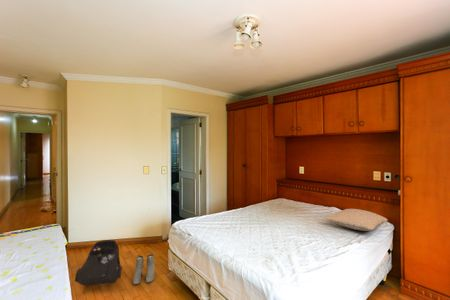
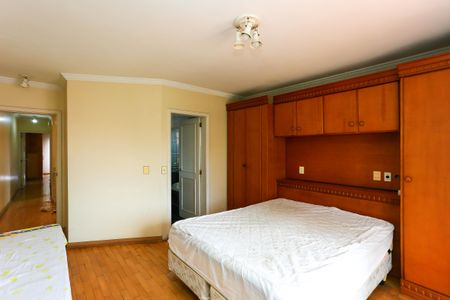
- boots (142, 268)
- pillow (356, 219)
- backpack (103, 261)
